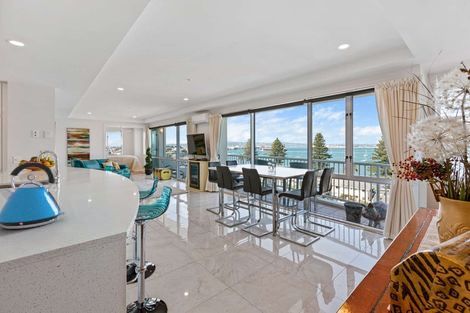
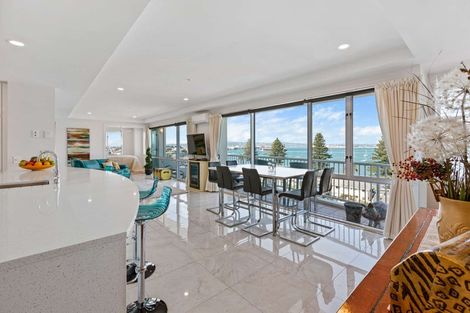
- kettle (33, 192)
